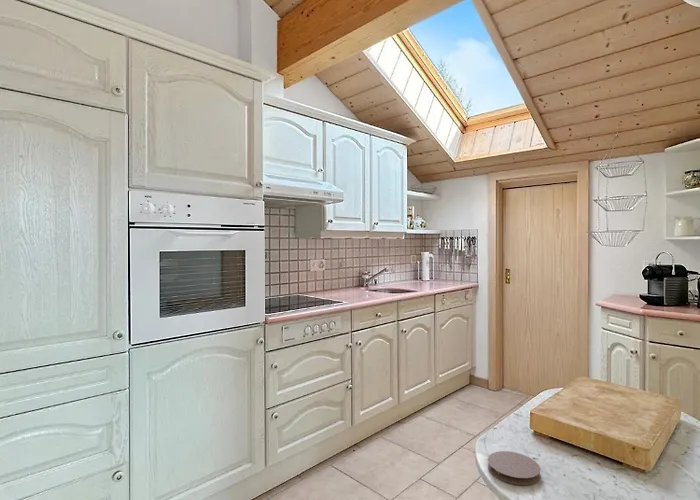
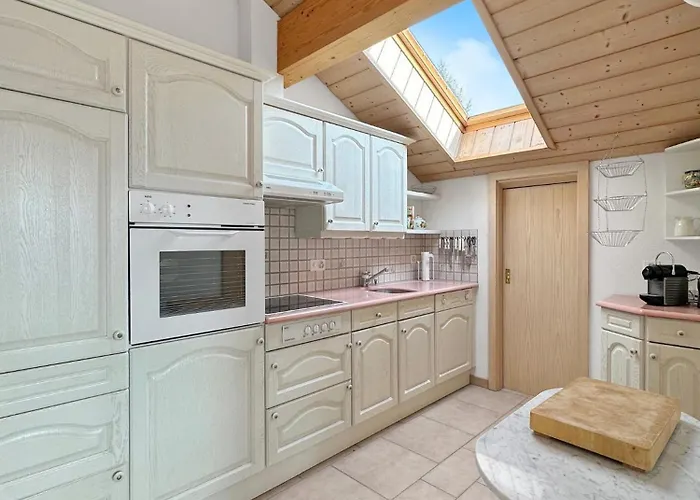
- coaster (513, 467)
